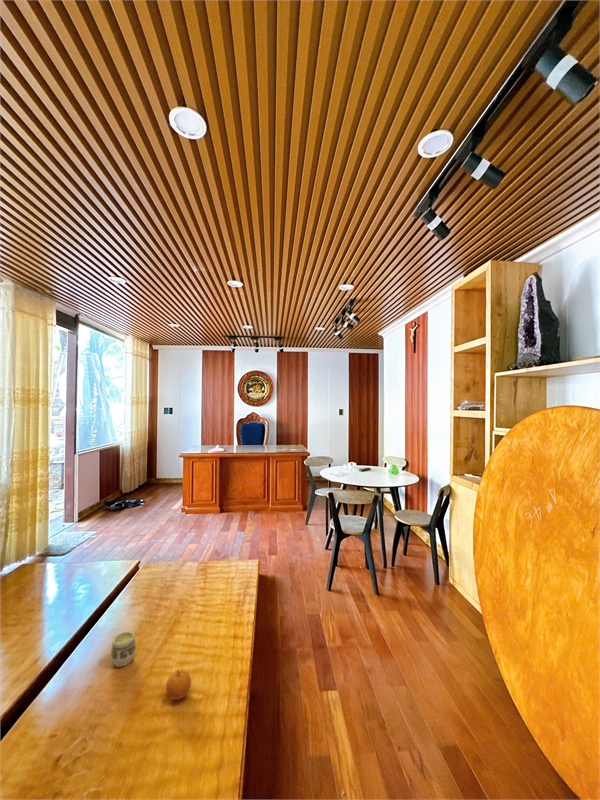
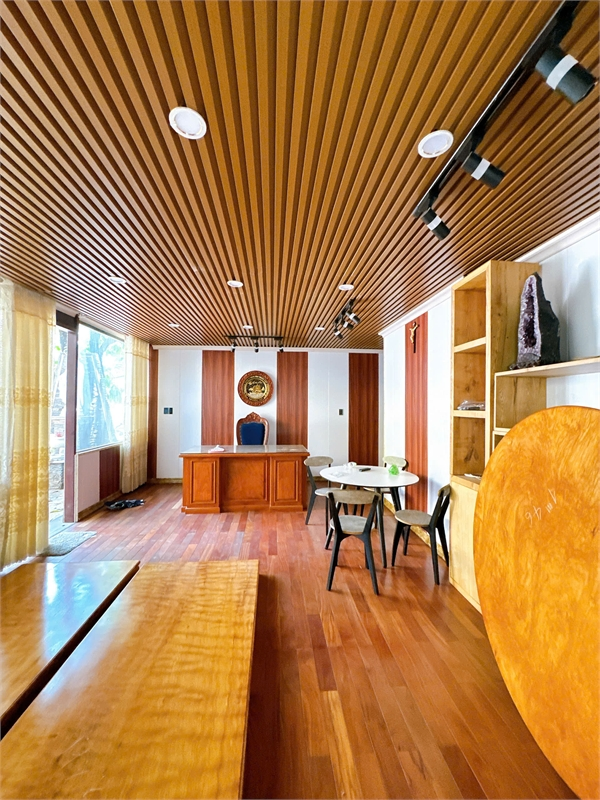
- fruit (178, 681)
- cup (123, 649)
